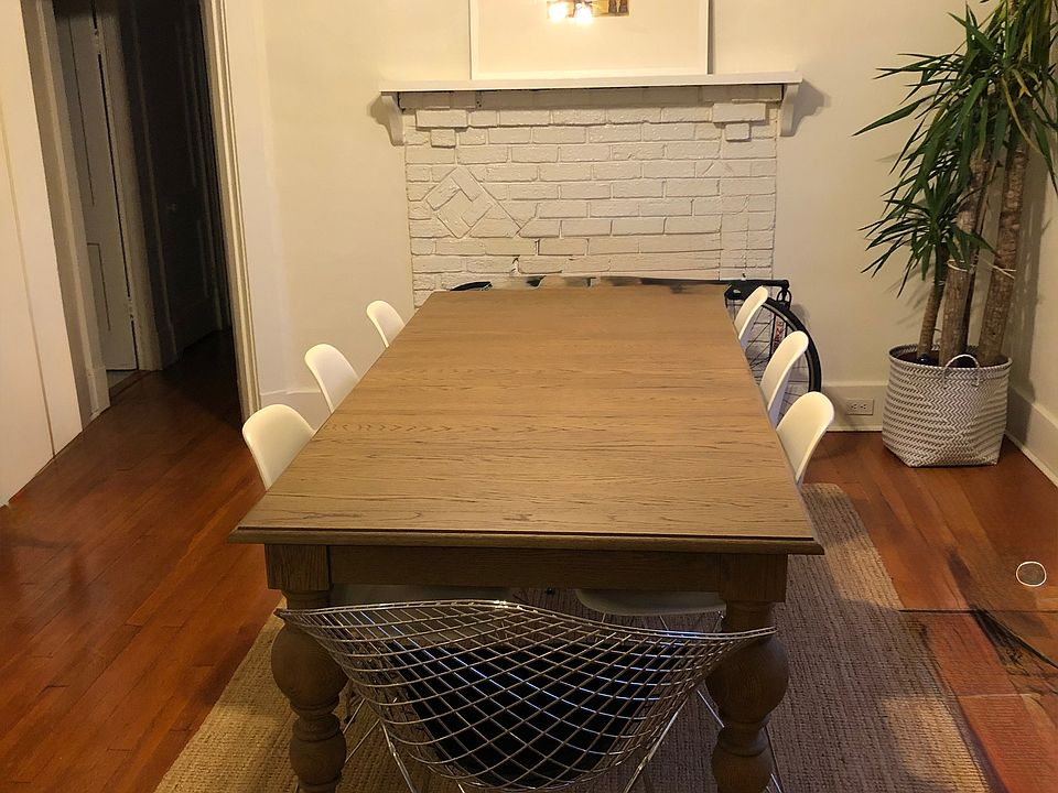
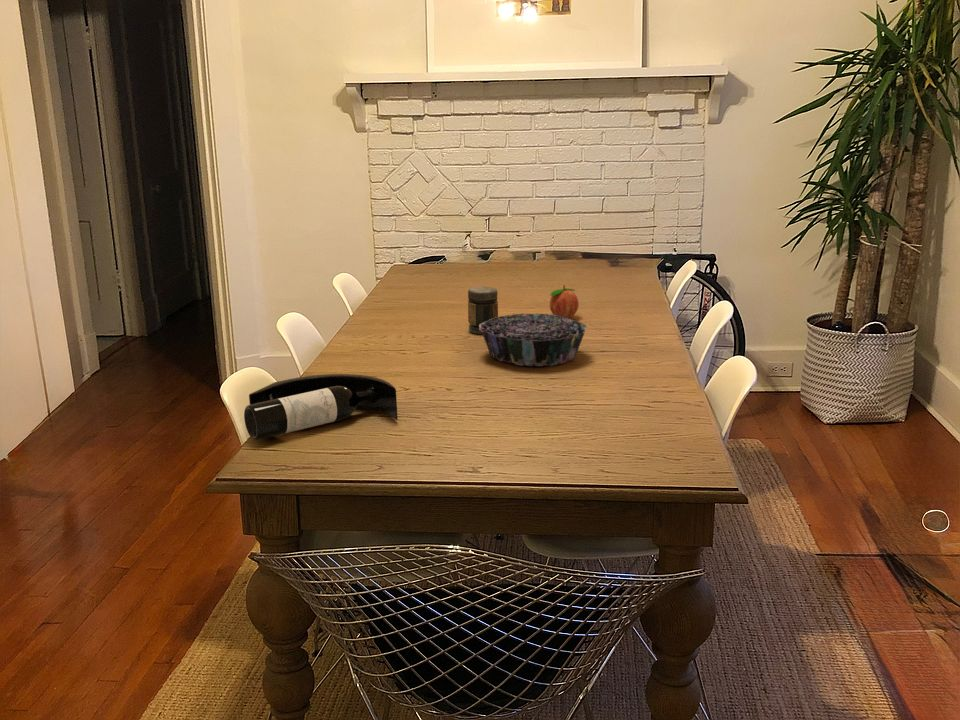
+ wine bottle (324, 407)
+ decorative bowl (533, 340)
+ jar (483, 310)
+ fruit (563, 301)
